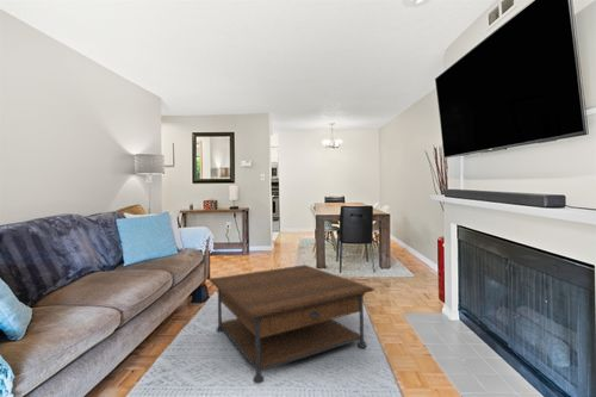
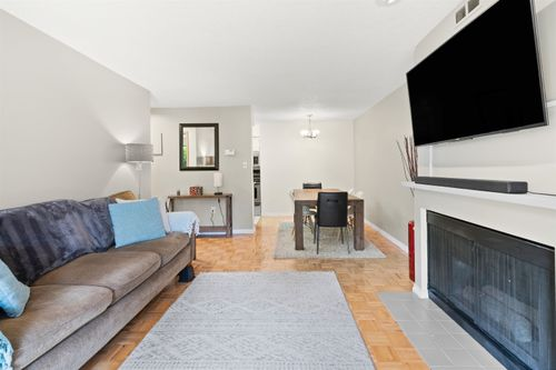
- coffee table (286, 310)
